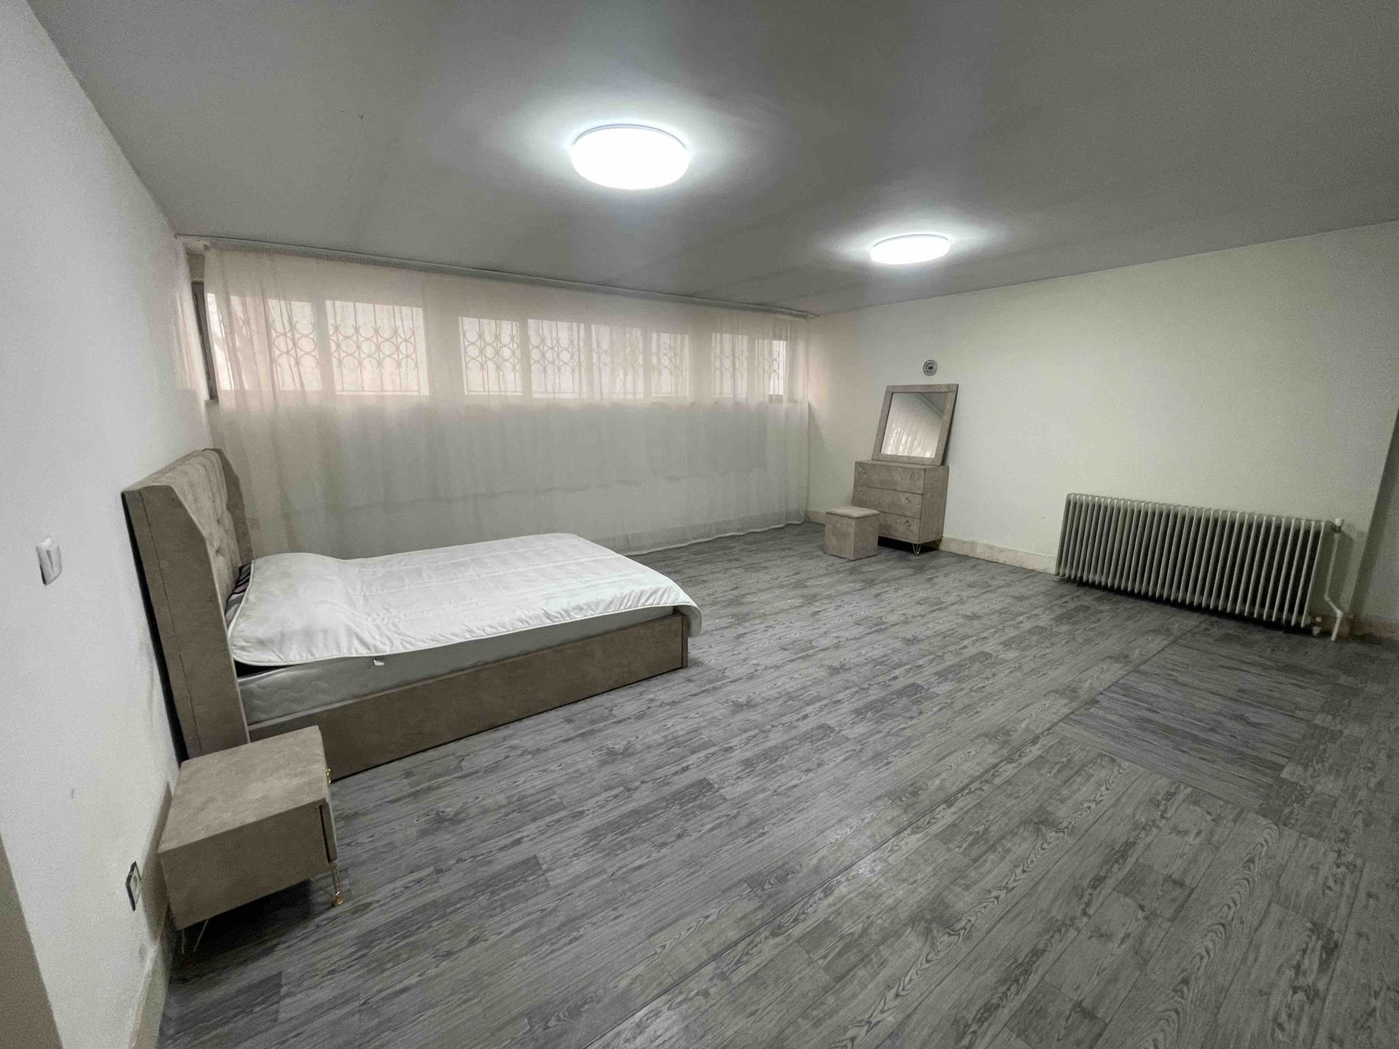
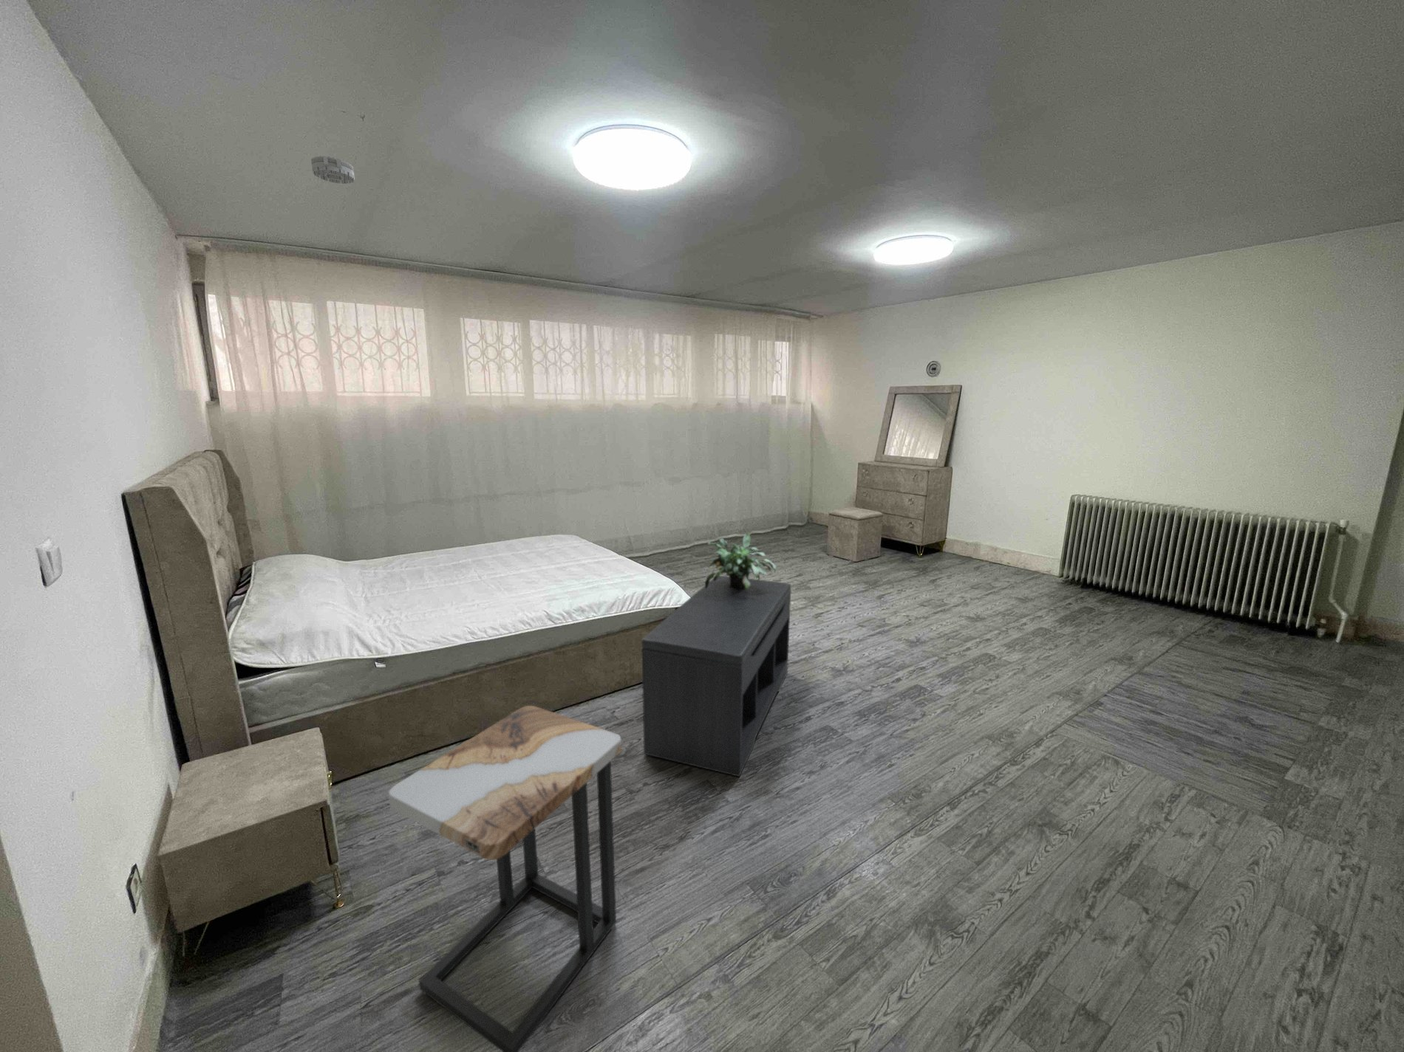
+ side table (524, 860)
+ bench (725, 659)
+ potted plant (741, 561)
+ smoke detector (333, 169)
